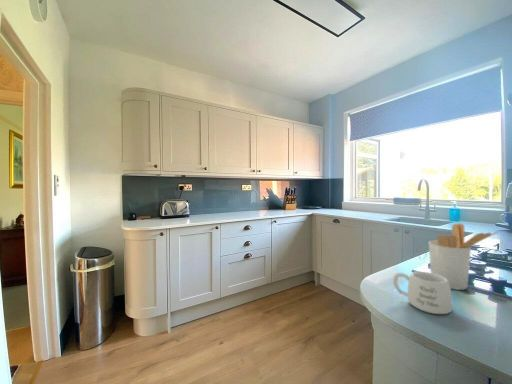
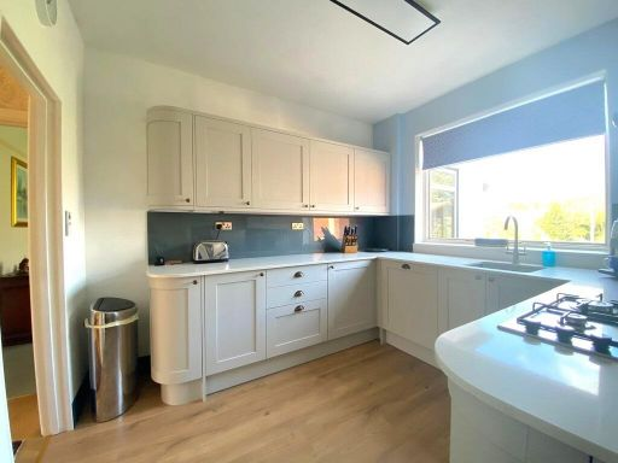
- utensil holder (459, 256)
- mug (420, 289)
